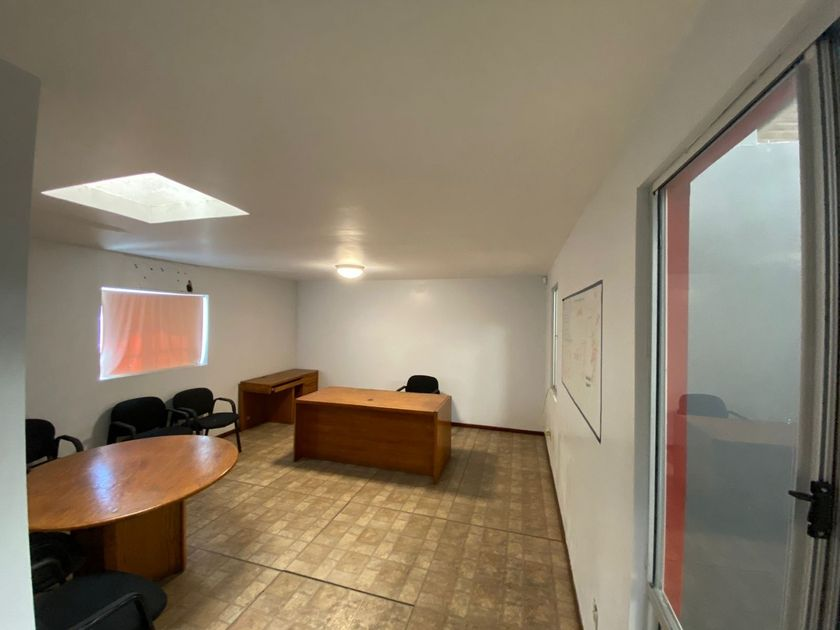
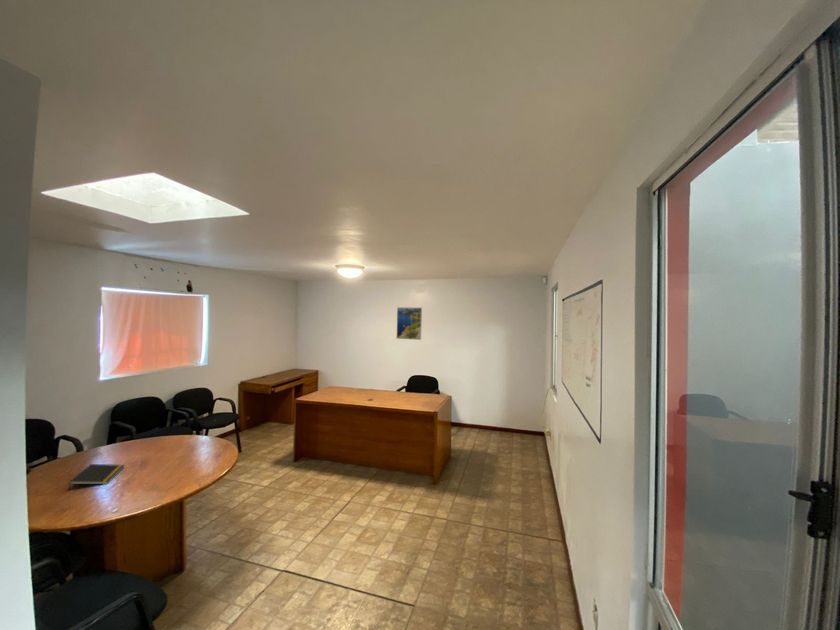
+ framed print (409, 323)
+ notepad (98, 473)
